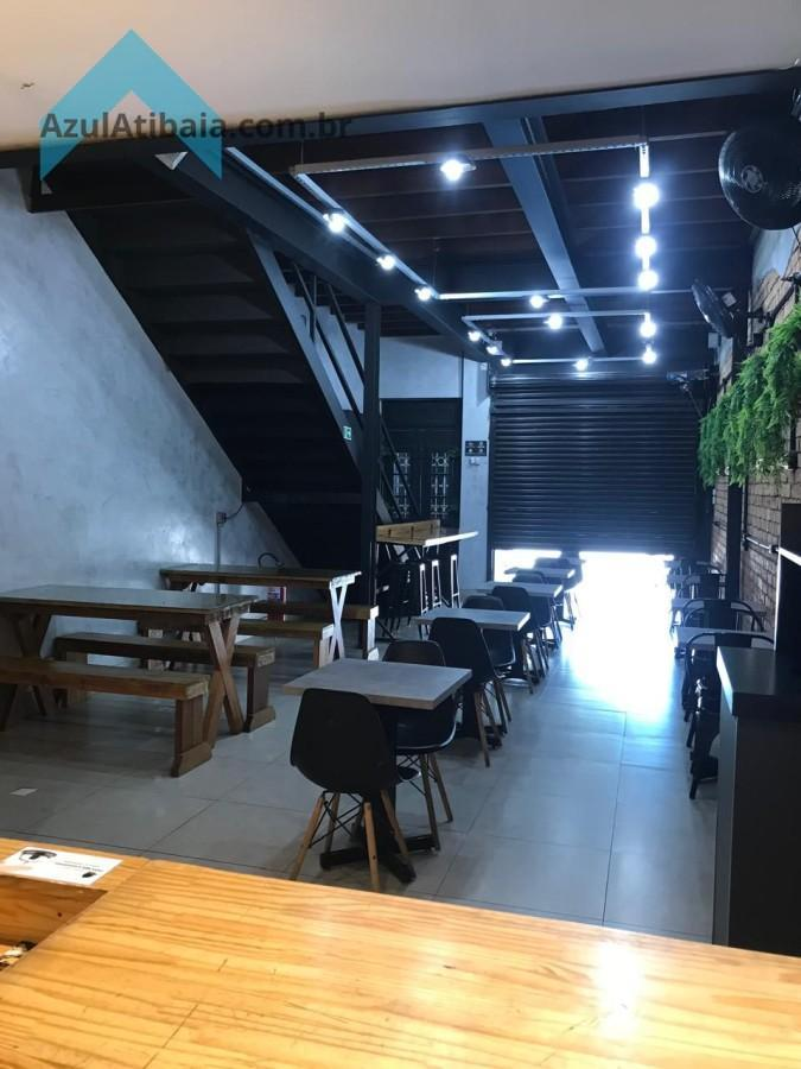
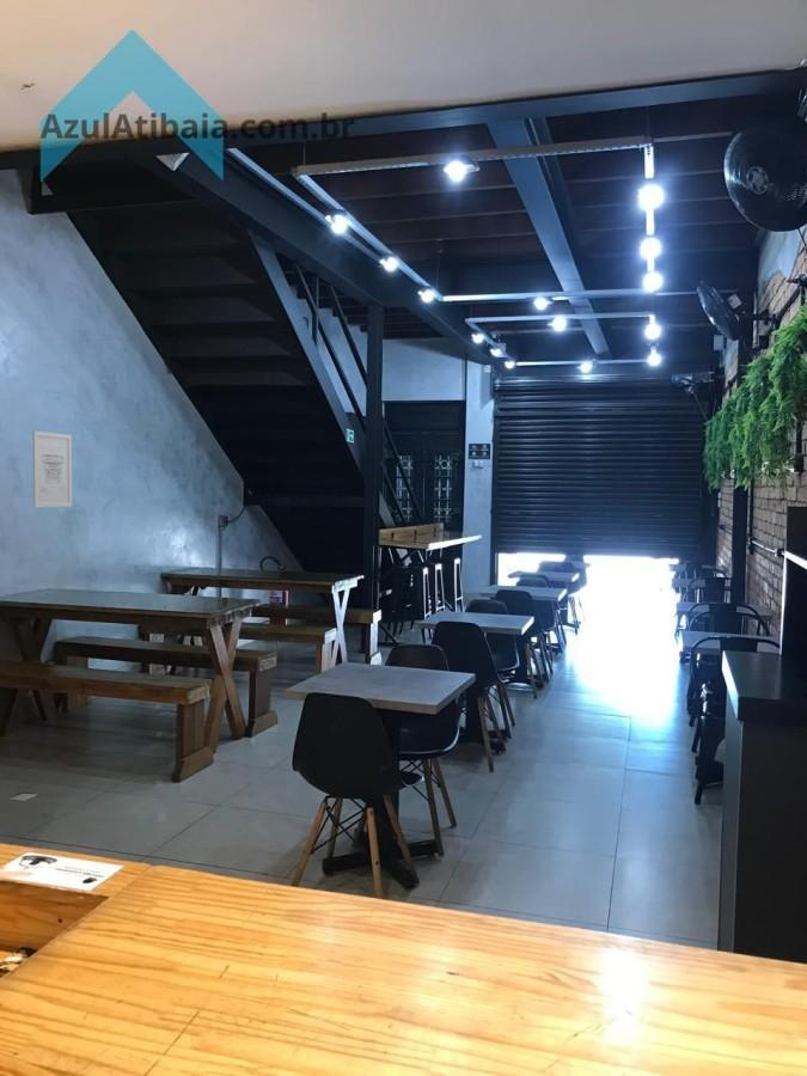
+ wall art (53, 470)
